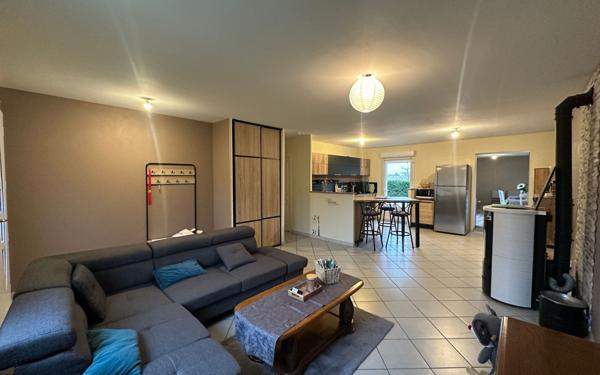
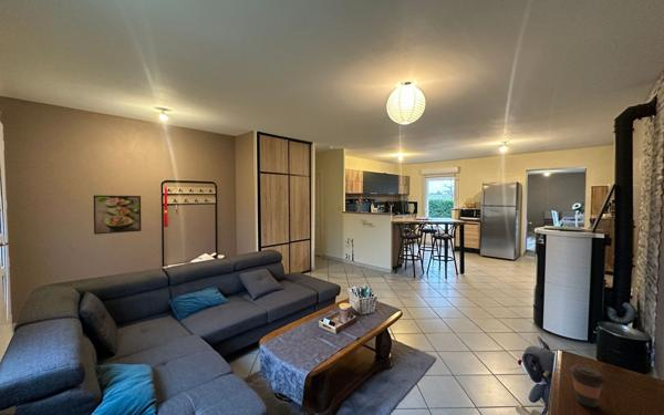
+ coffee cup (585, 385)
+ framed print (118, 214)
